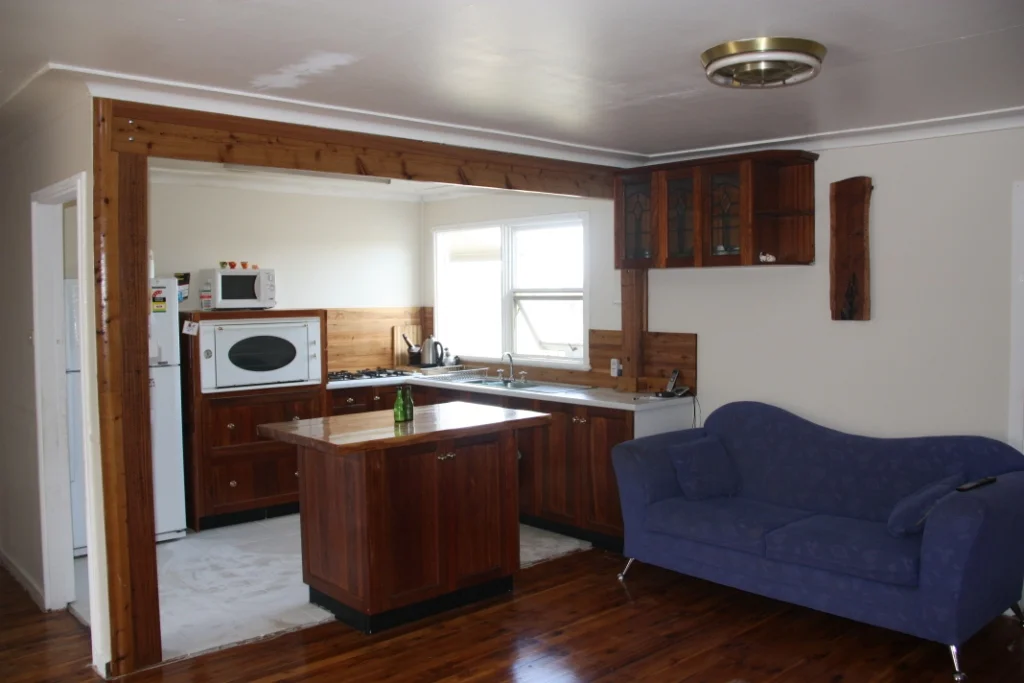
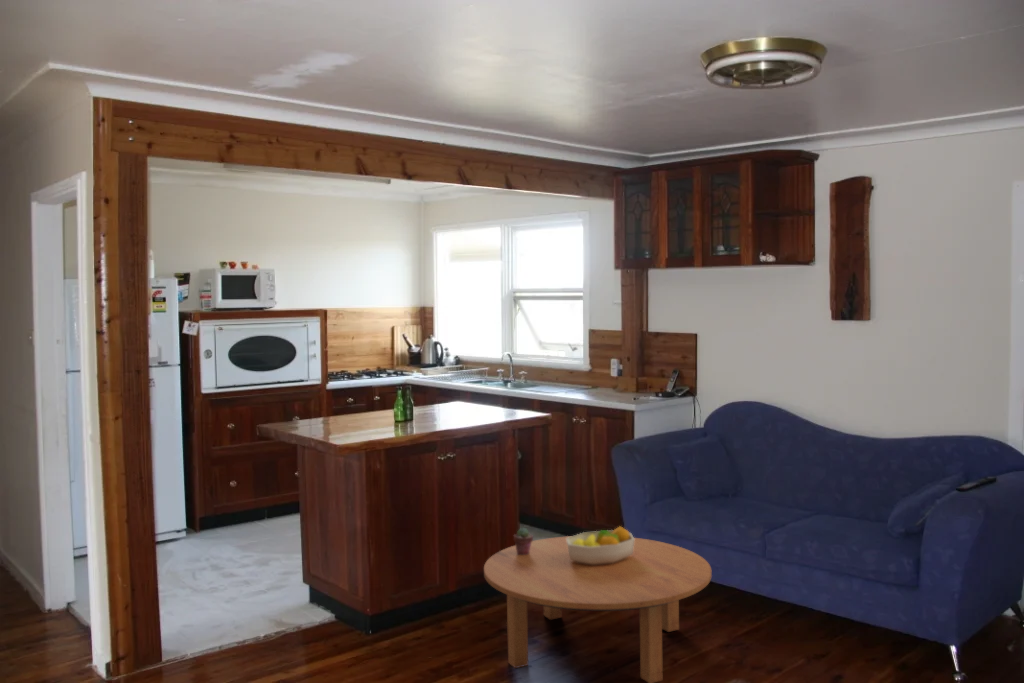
+ potted succulent (523, 540)
+ coffee table (596, 605)
+ fruit bowl (600, 543)
